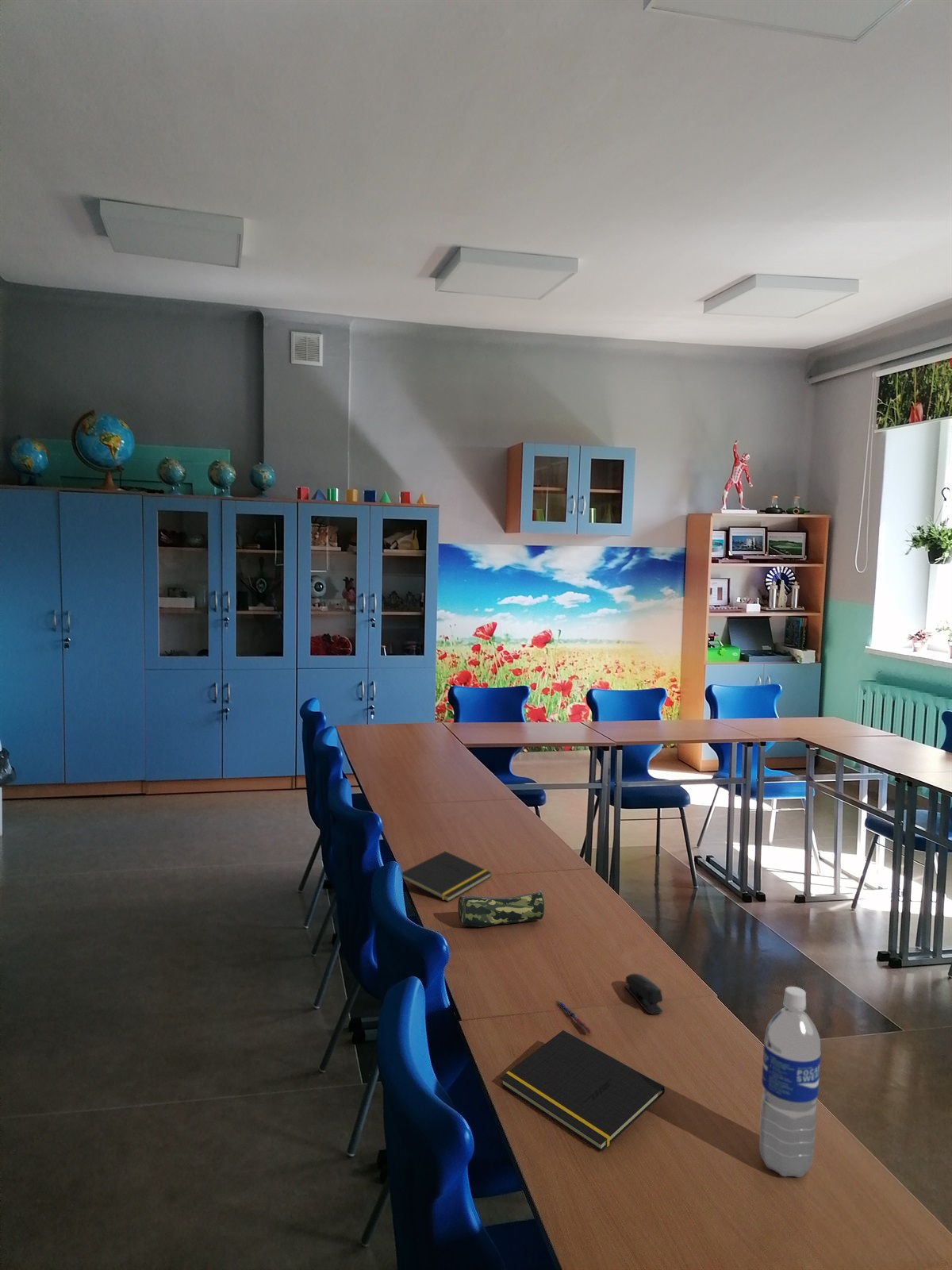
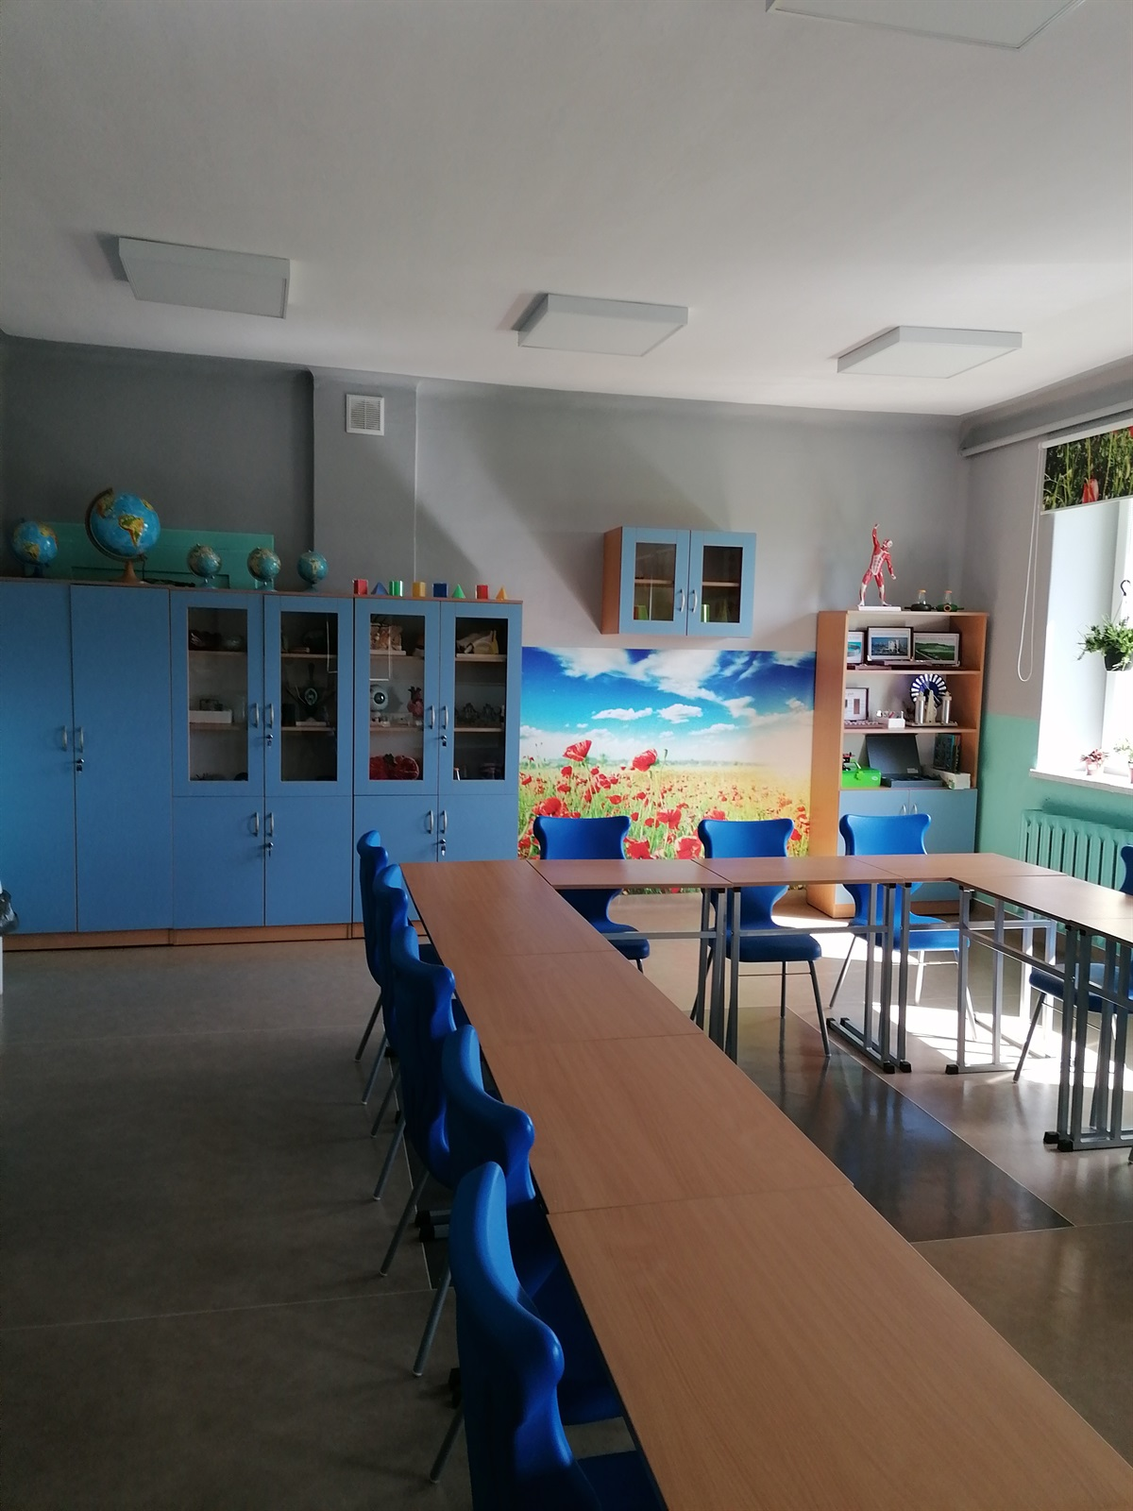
- notepad (581, 1085)
- water bottle (790, 1078)
- pencil case (503, 908)
- pen (573, 1015)
- notepad (446, 875)
- stapler (643, 987)
